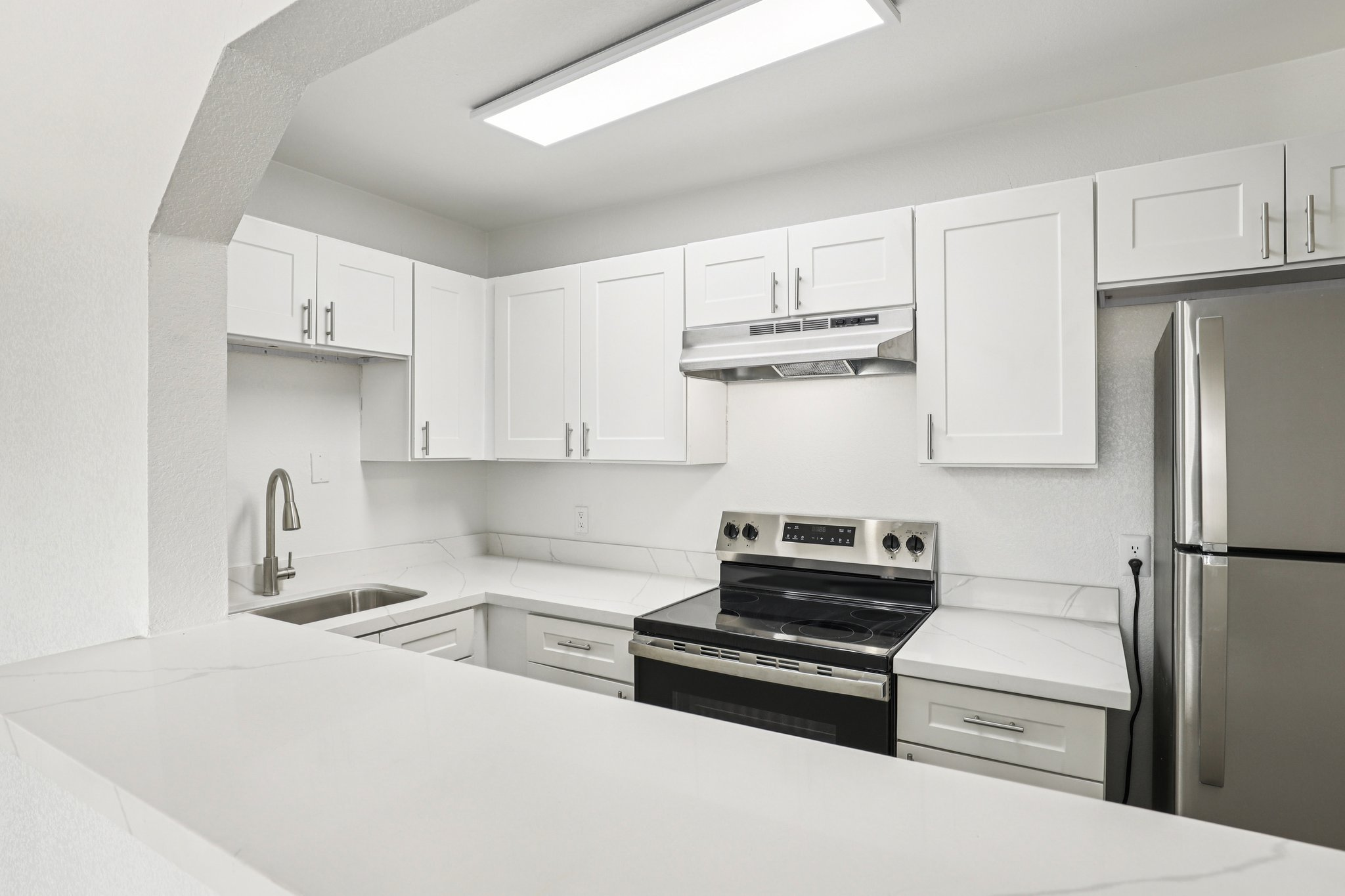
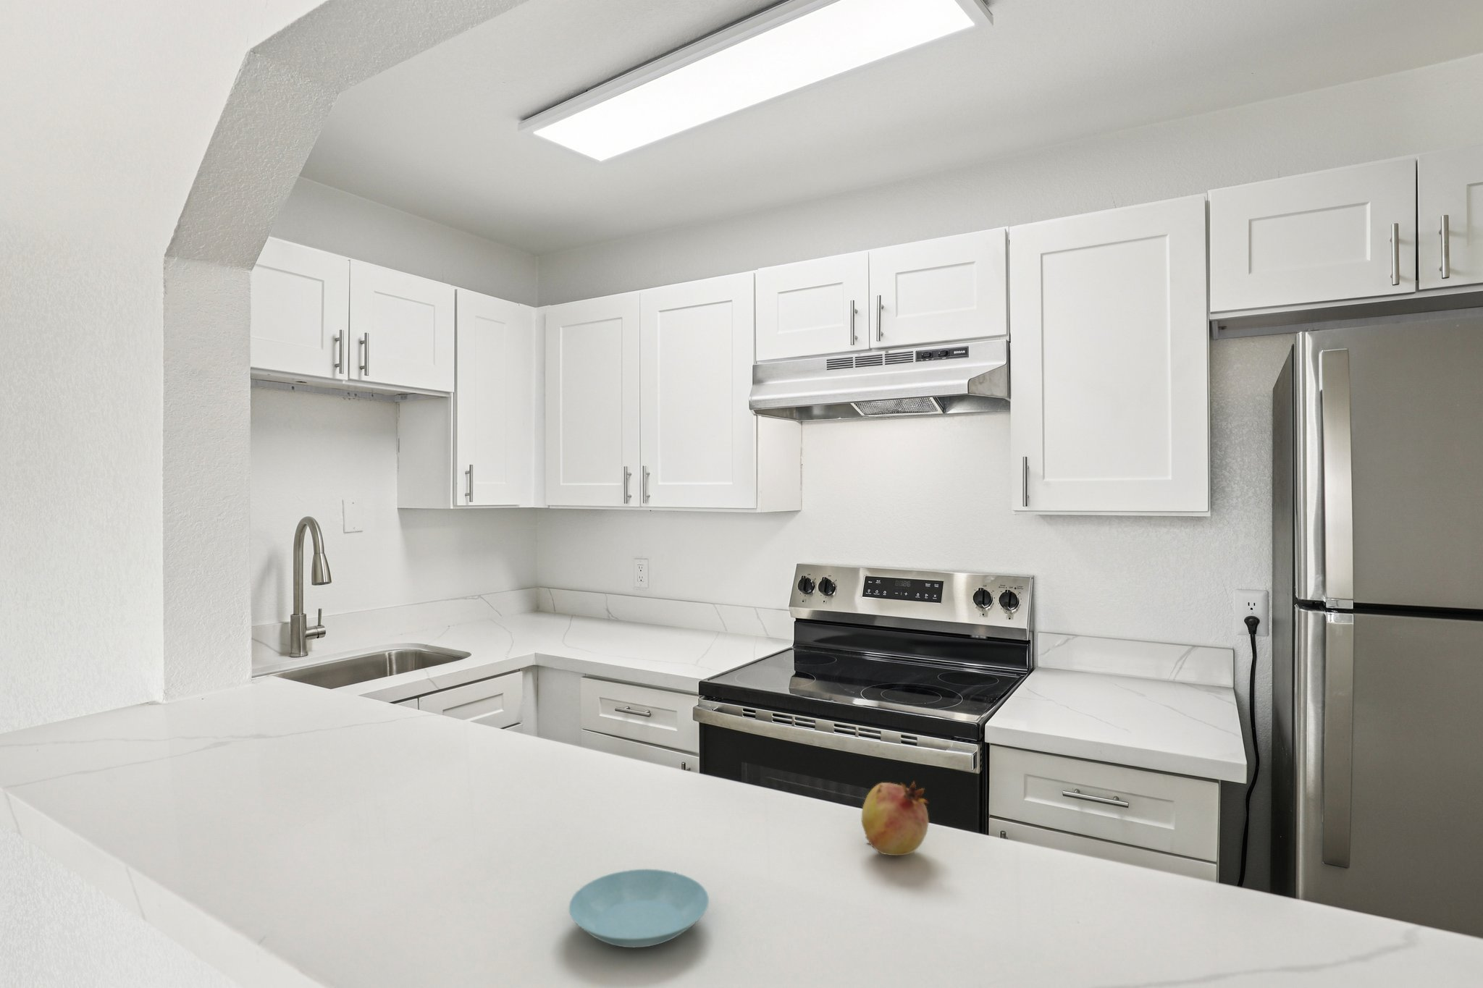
+ saucer (640, 913)
+ fruit (895, 814)
